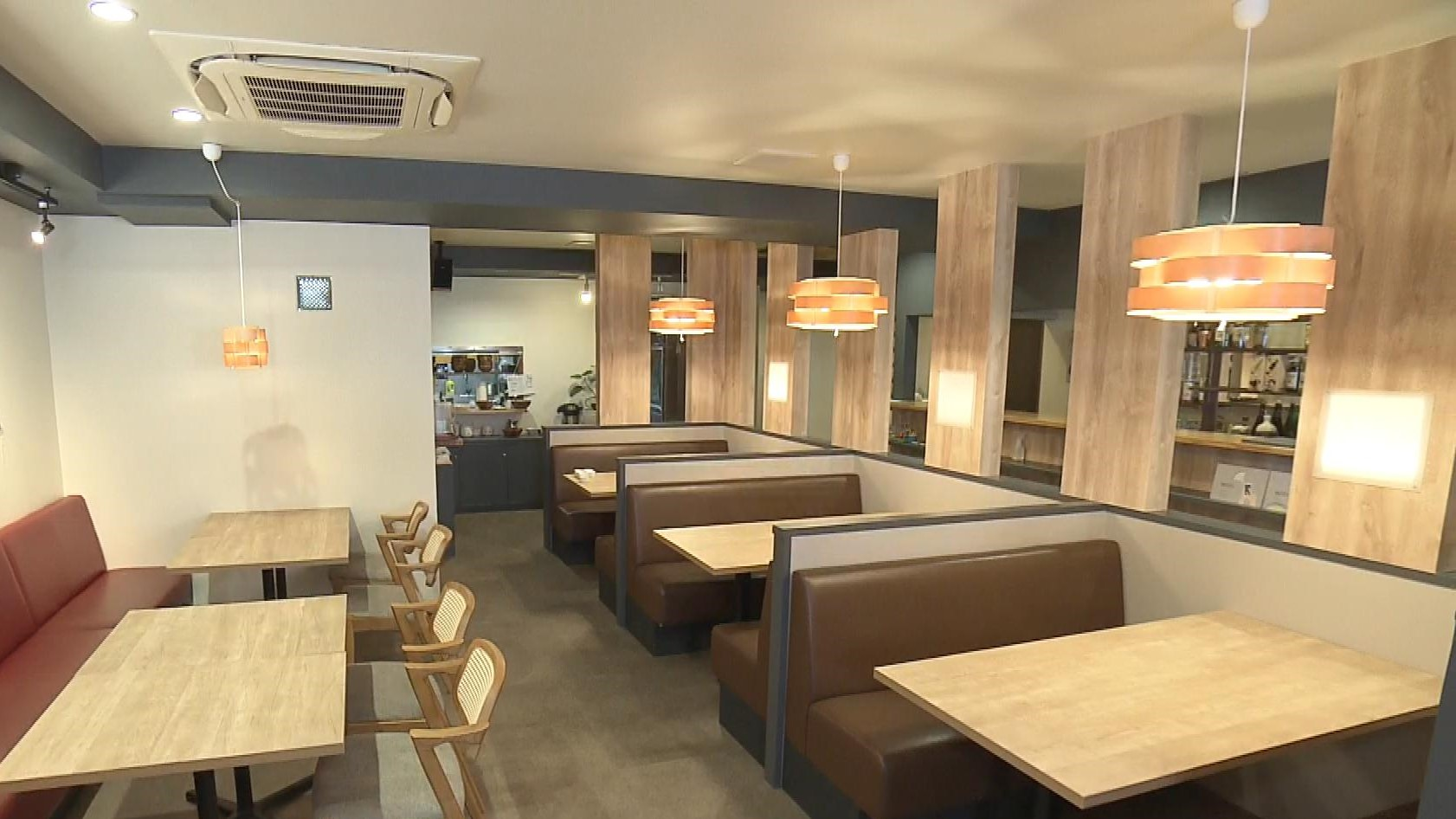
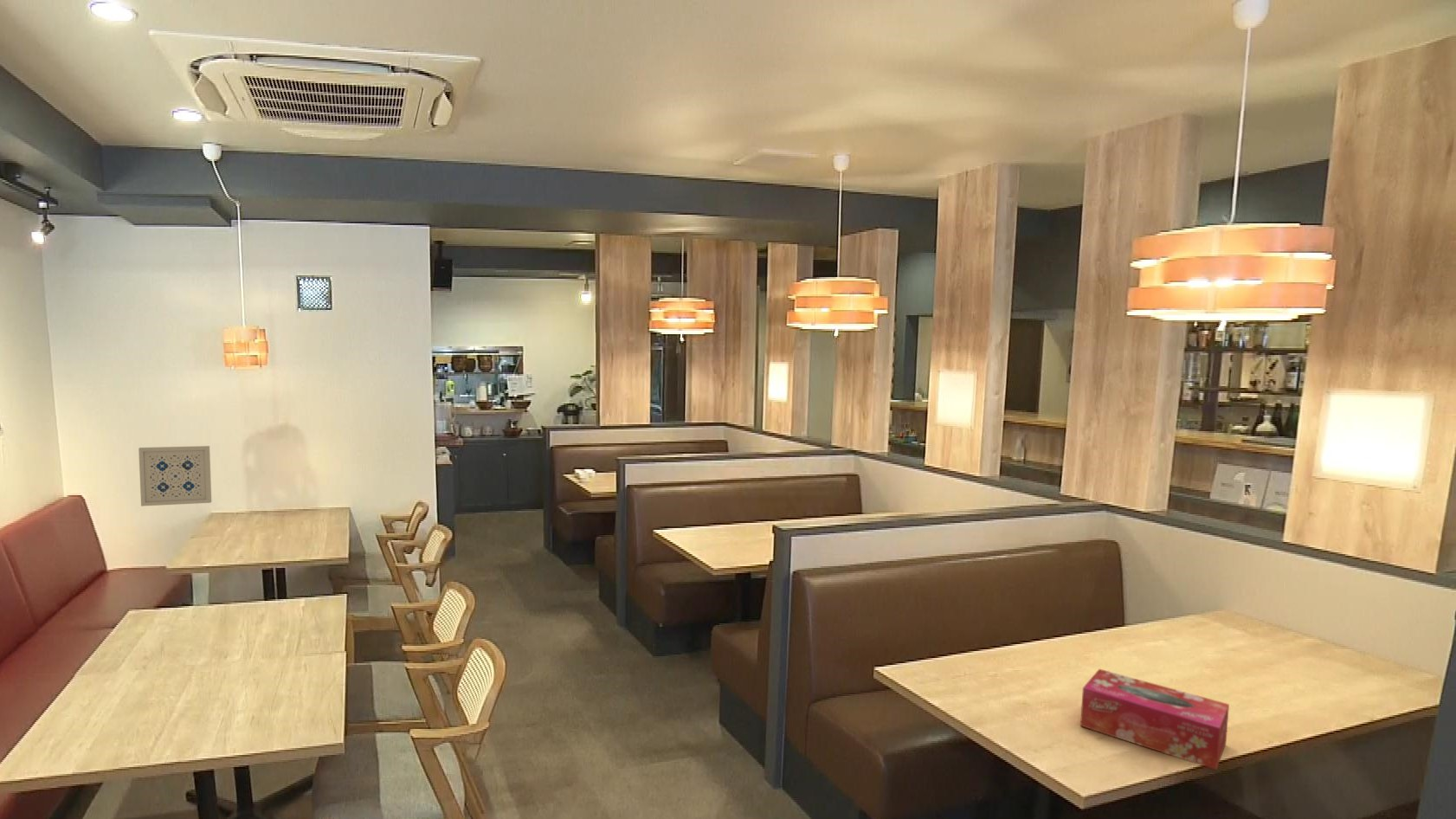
+ tissue box (1153, 715)
+ wall art (176, 475)
